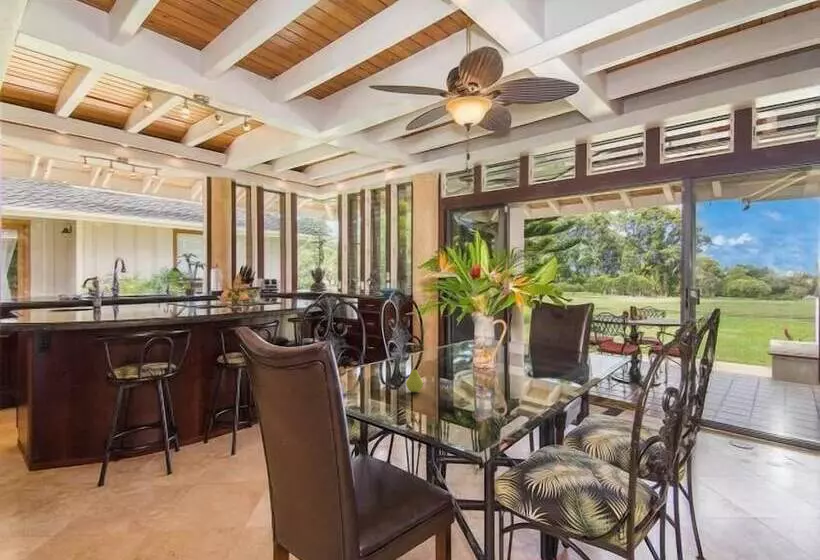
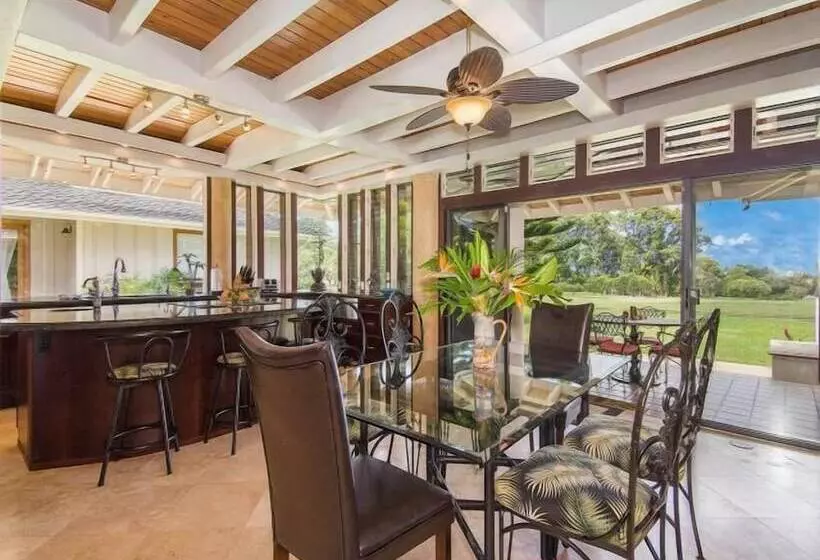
- fruit (414, 378)
